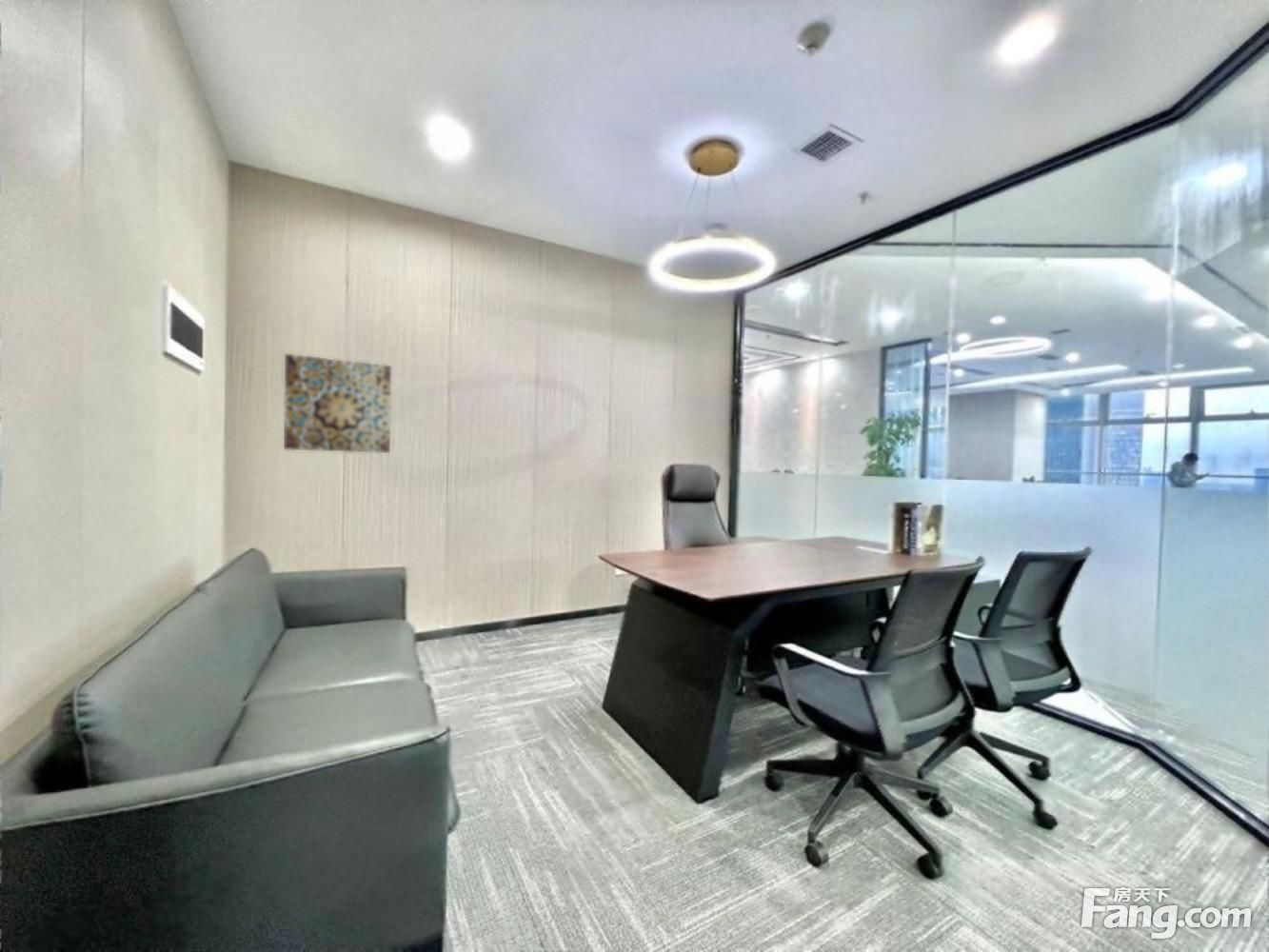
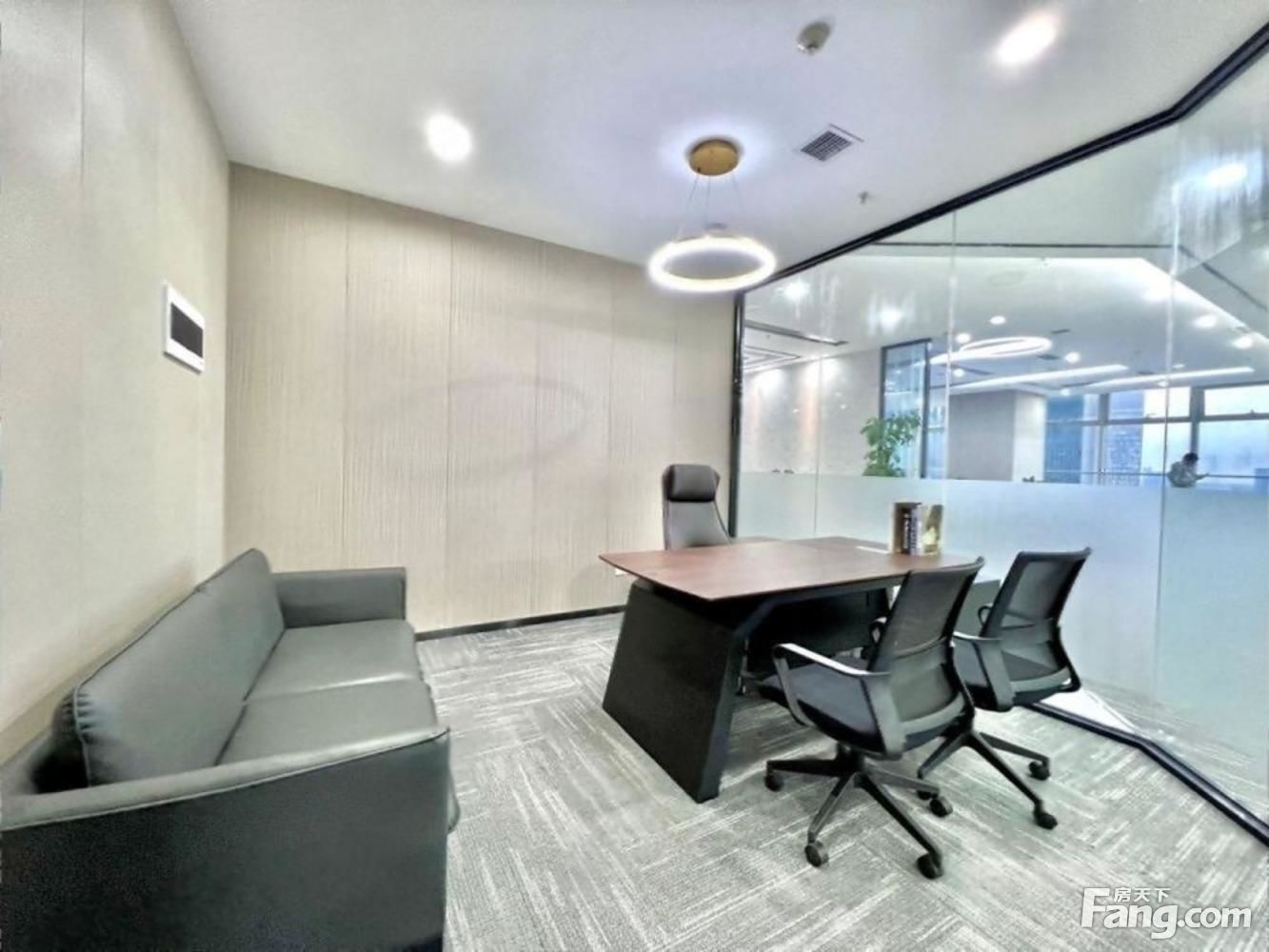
- wall art (340, 406)
